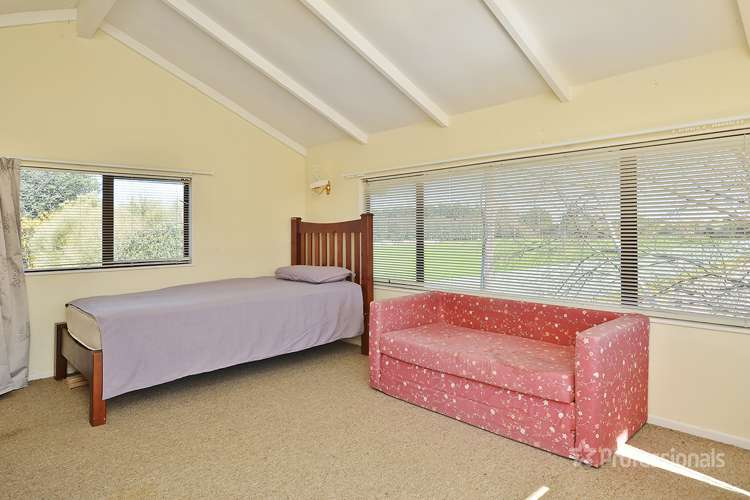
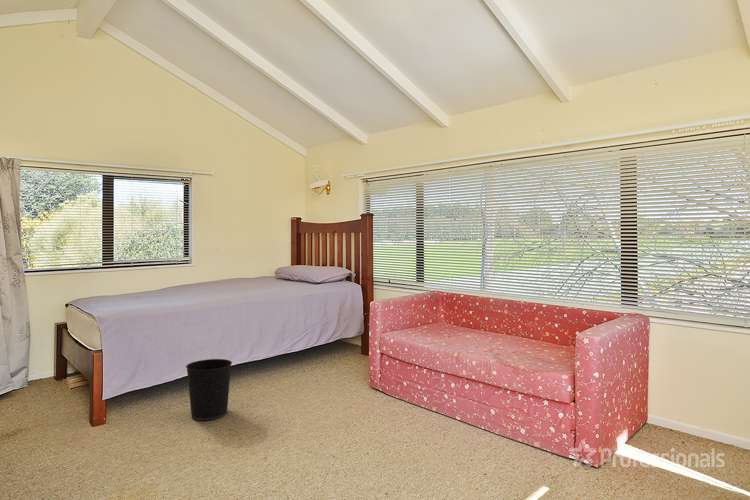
+ wastebasket (209, 389)
